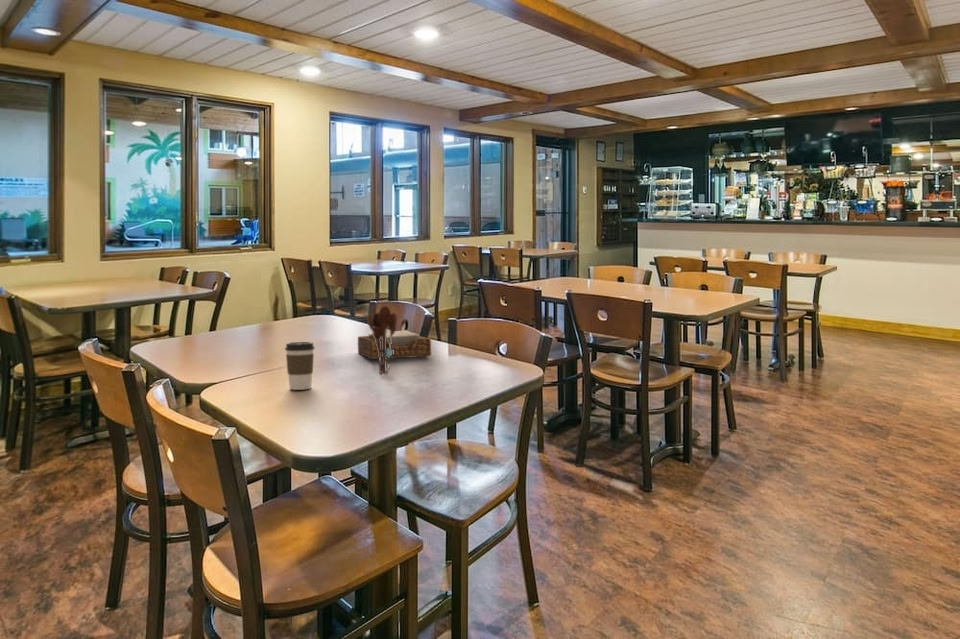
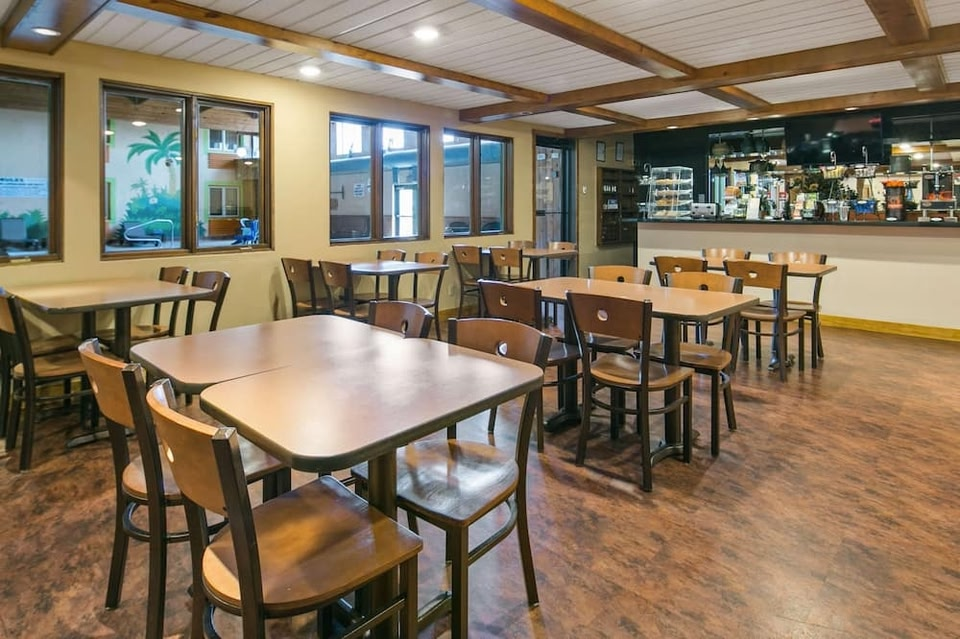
- napkin holder (393, 343)
- coffee cup (300, 365)
- utensil holder (383, 340)
